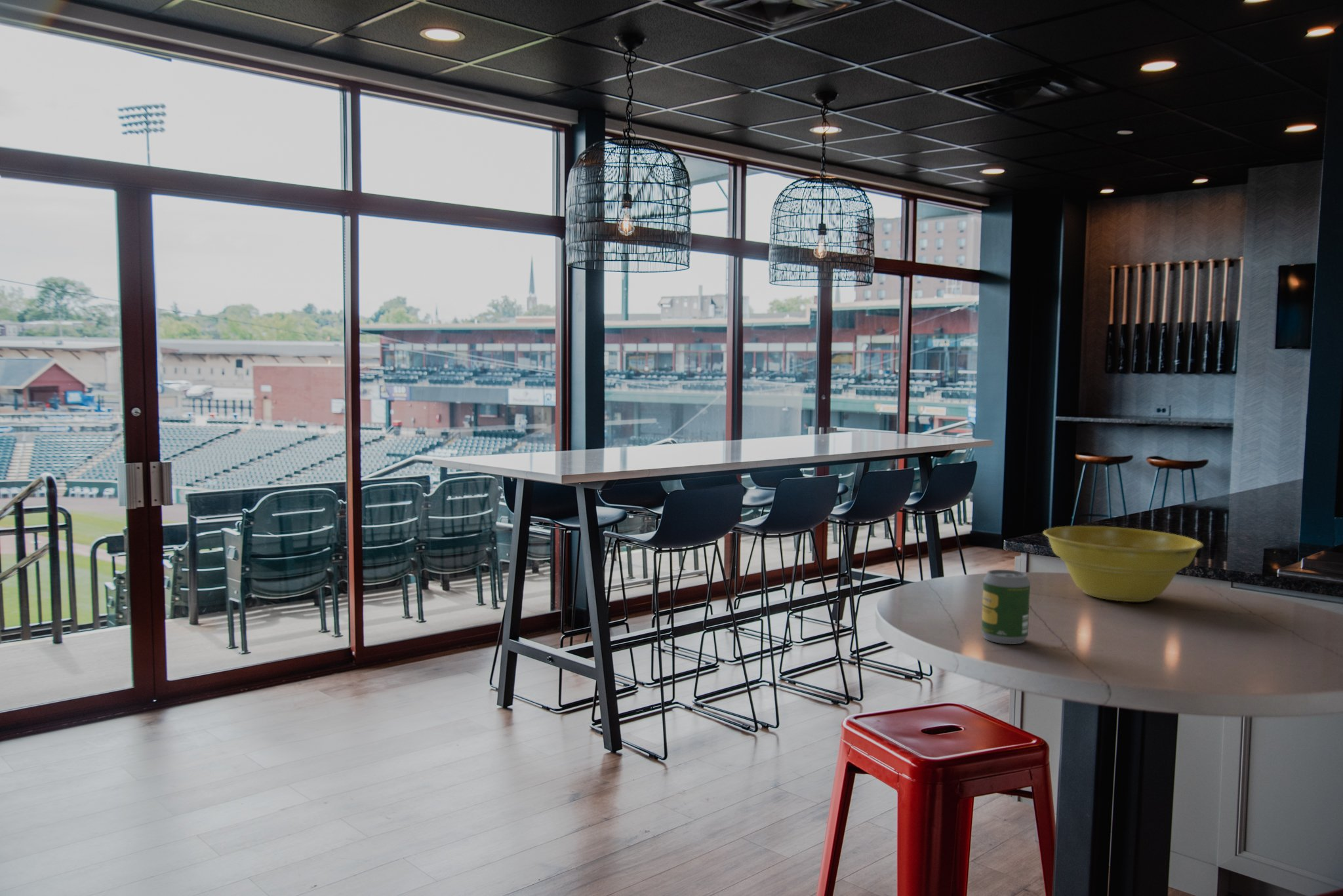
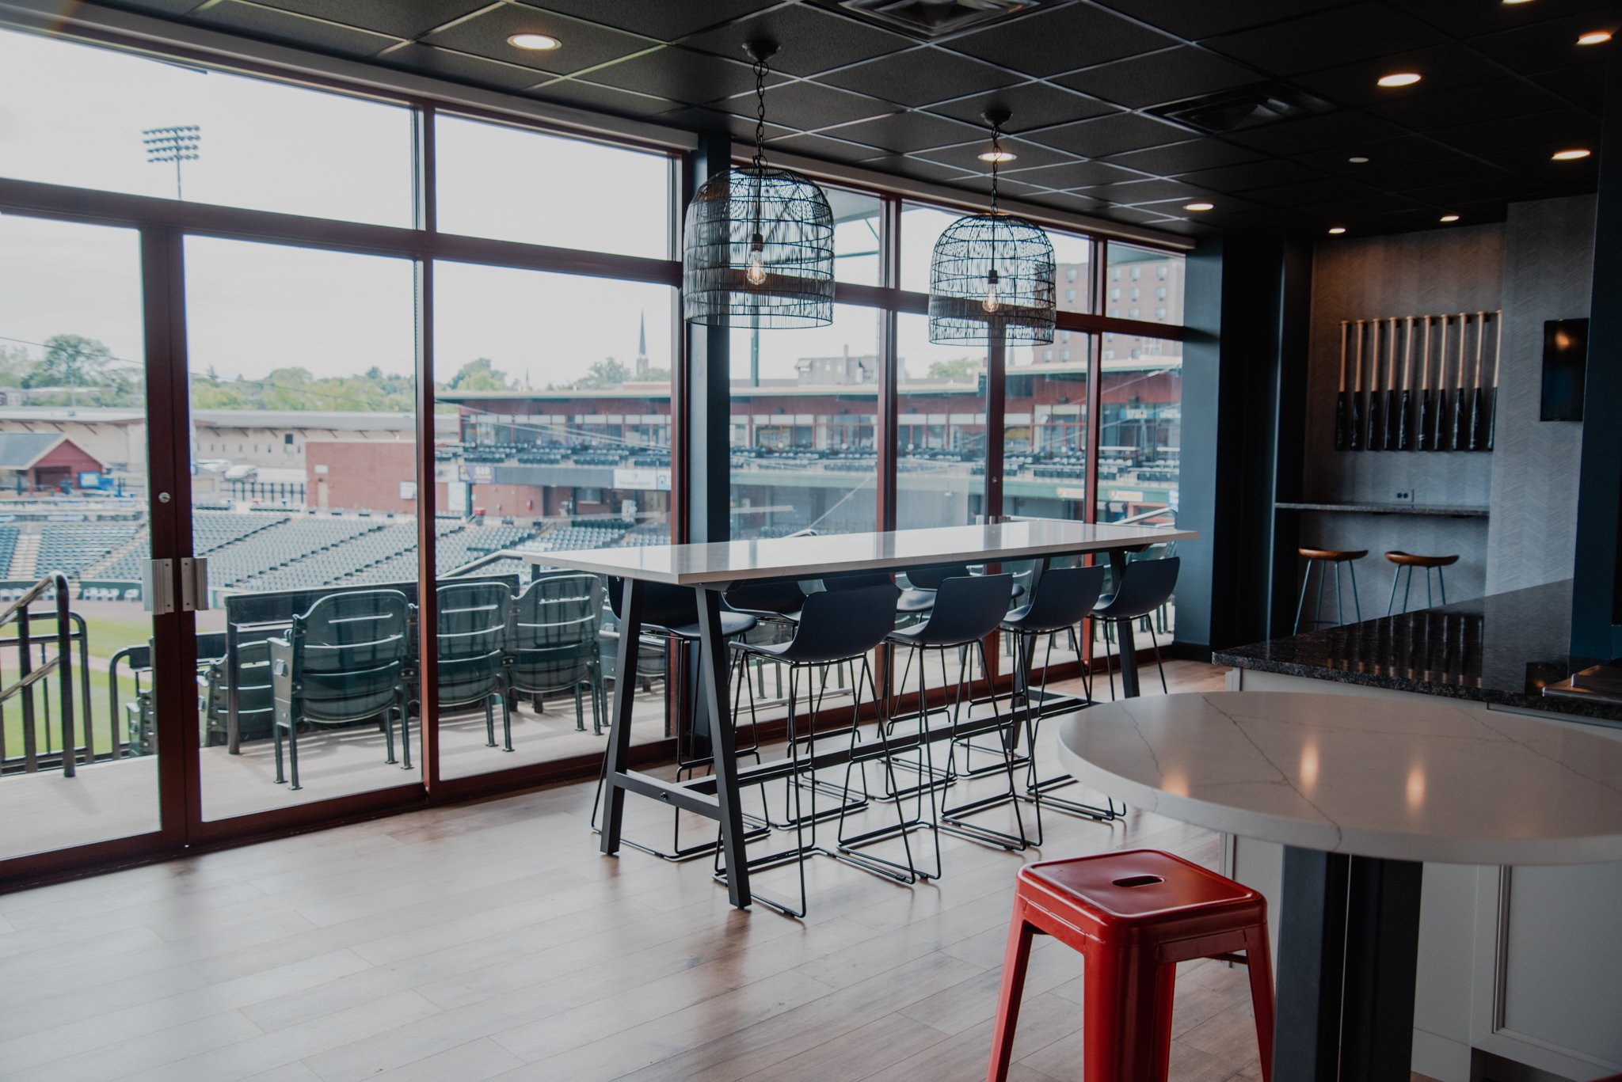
- soda can (1005, 606)
- planter bowl (1119, 566)
